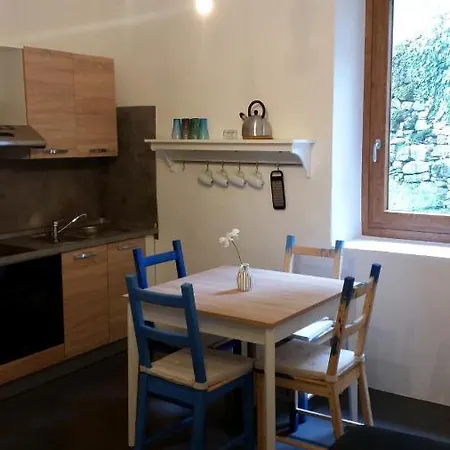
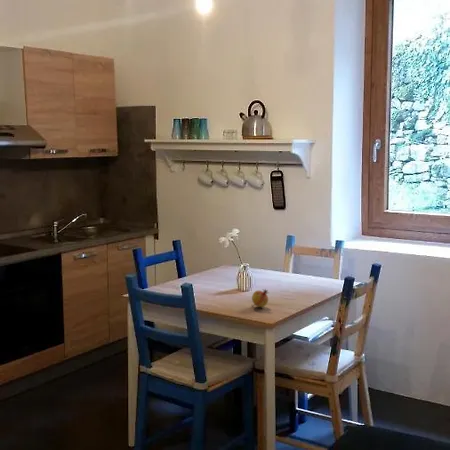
+ fruit (260, 297)
